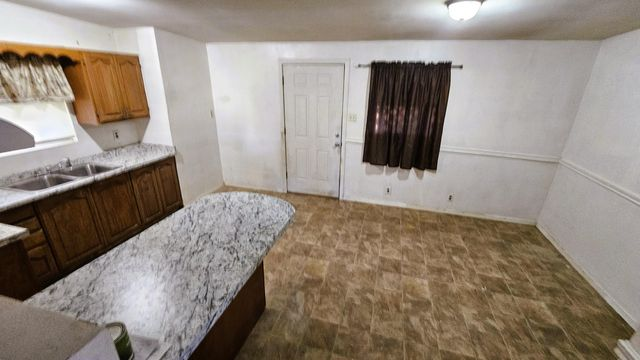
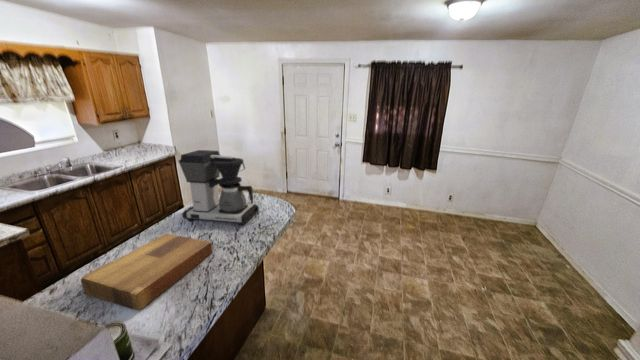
+ cutting board (154, 264)
+ coffee maker (220, 186)
